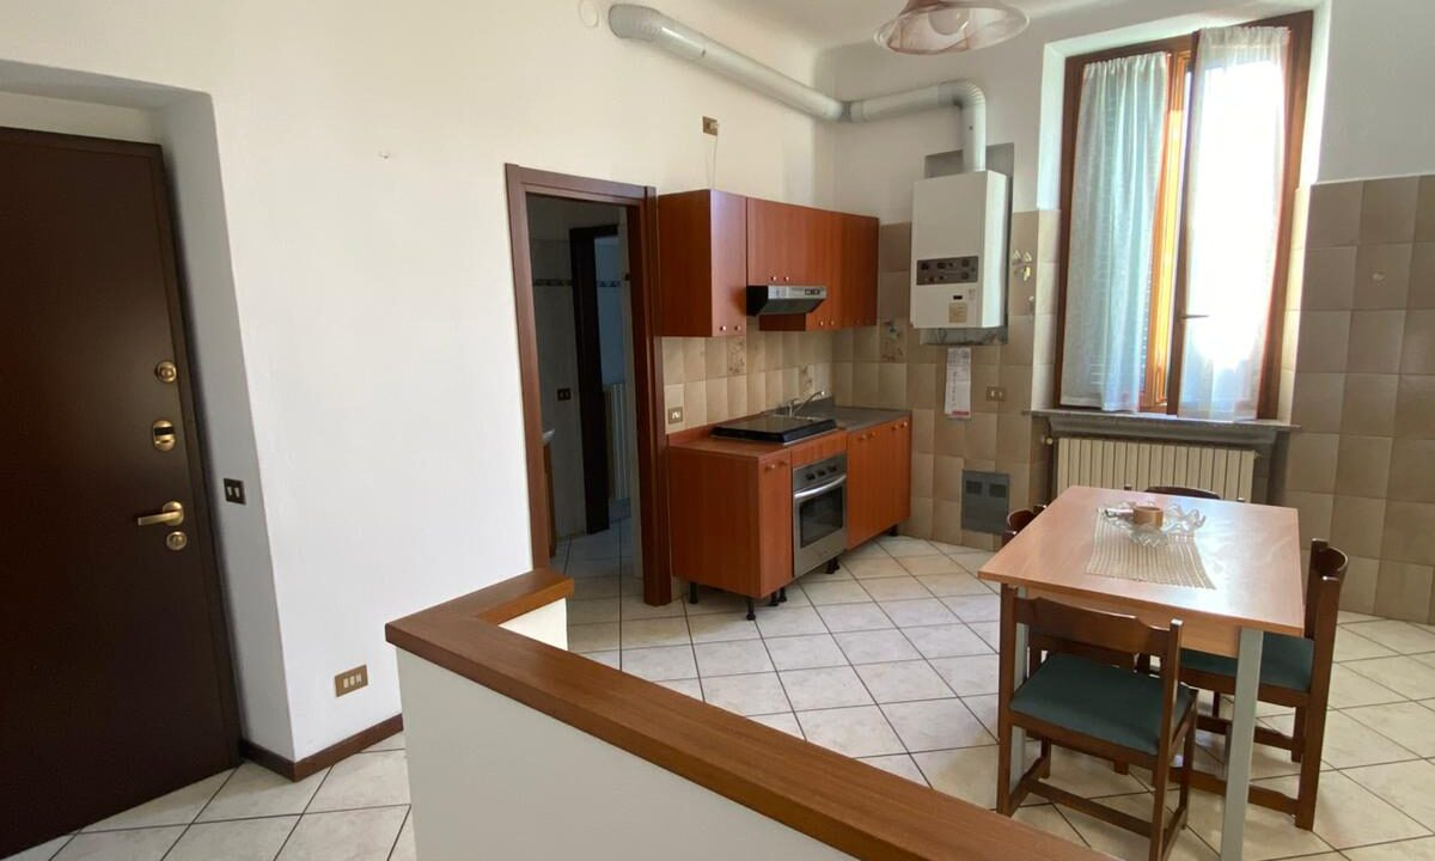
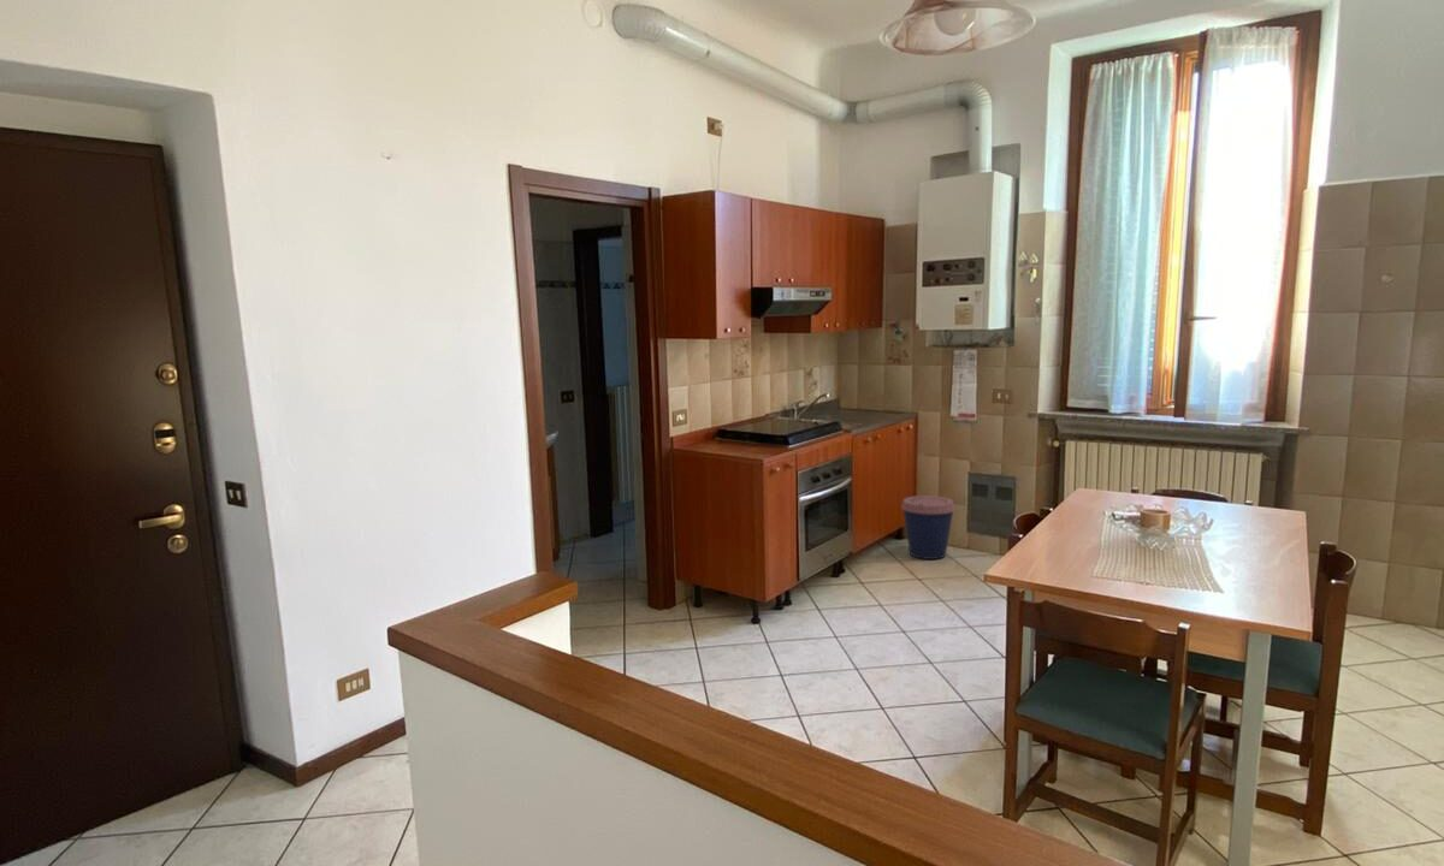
+ coffee cup (928, 527)
